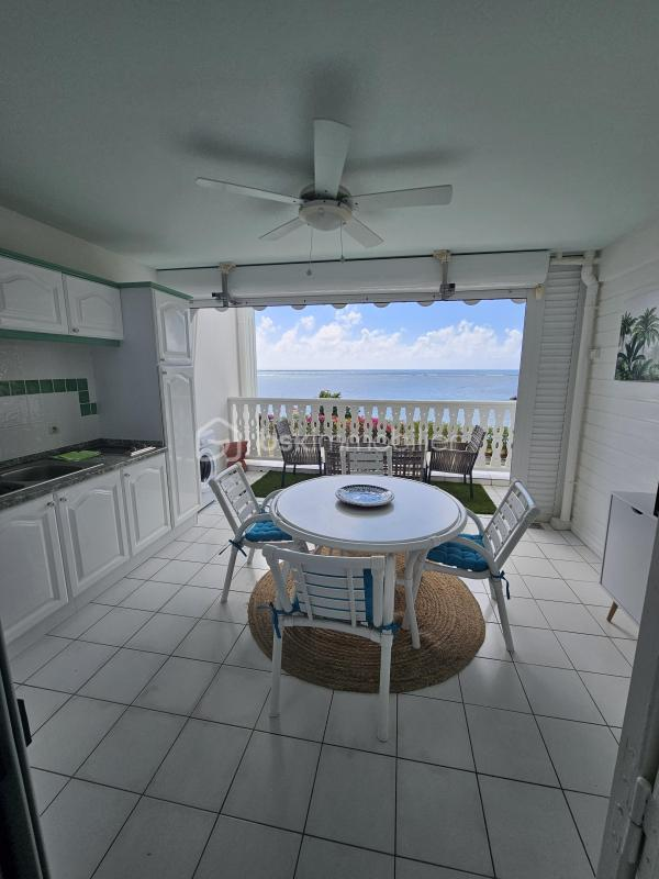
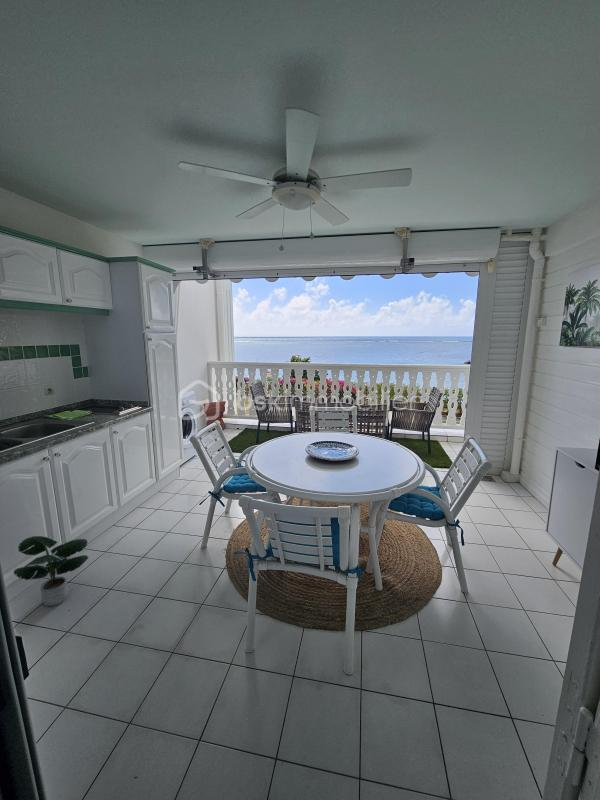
+ potted plant (54, 569)
